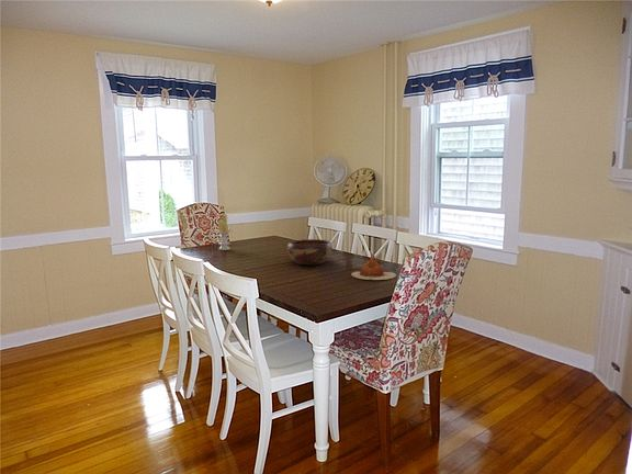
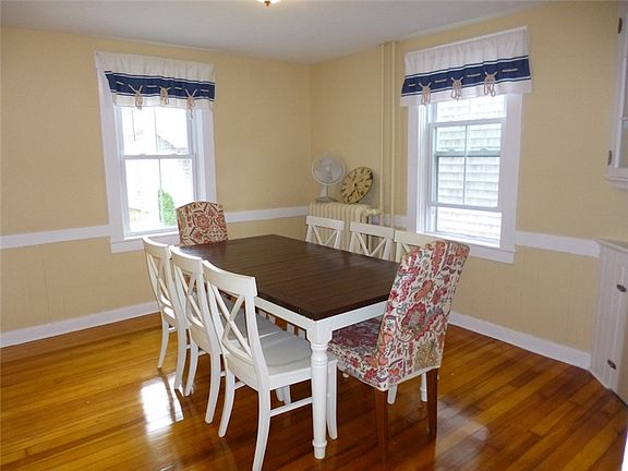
- candle (223, 232)
- decorative bowl (309, 252)
- teapot (373, 264)
